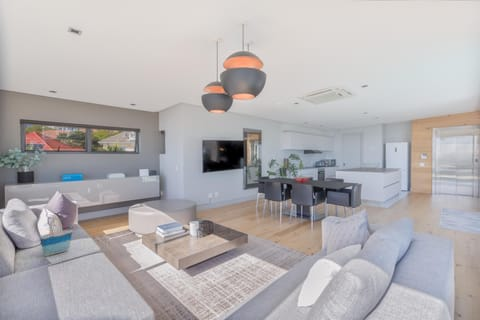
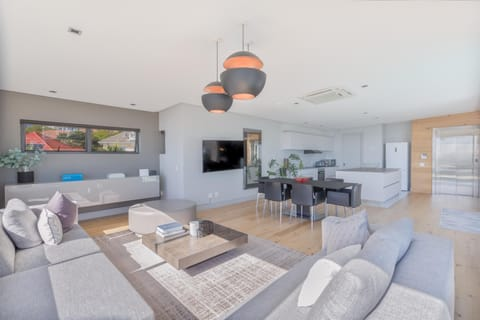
- tote bag (57, 235)
